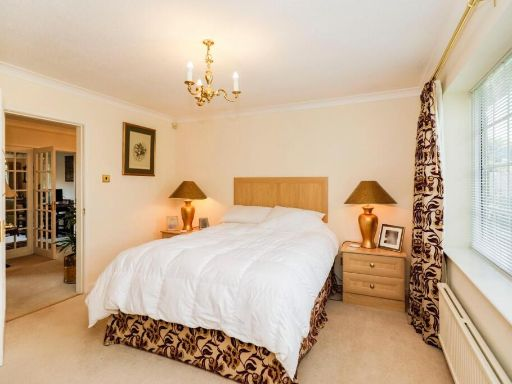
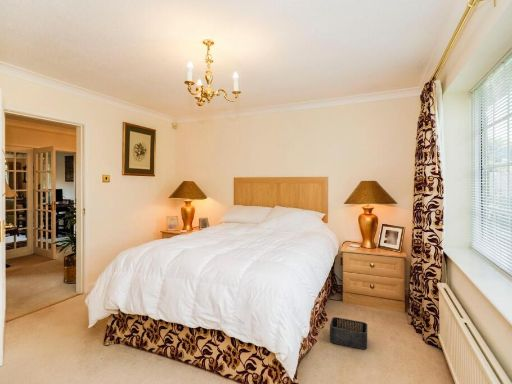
+ storage bin (348, 332)
